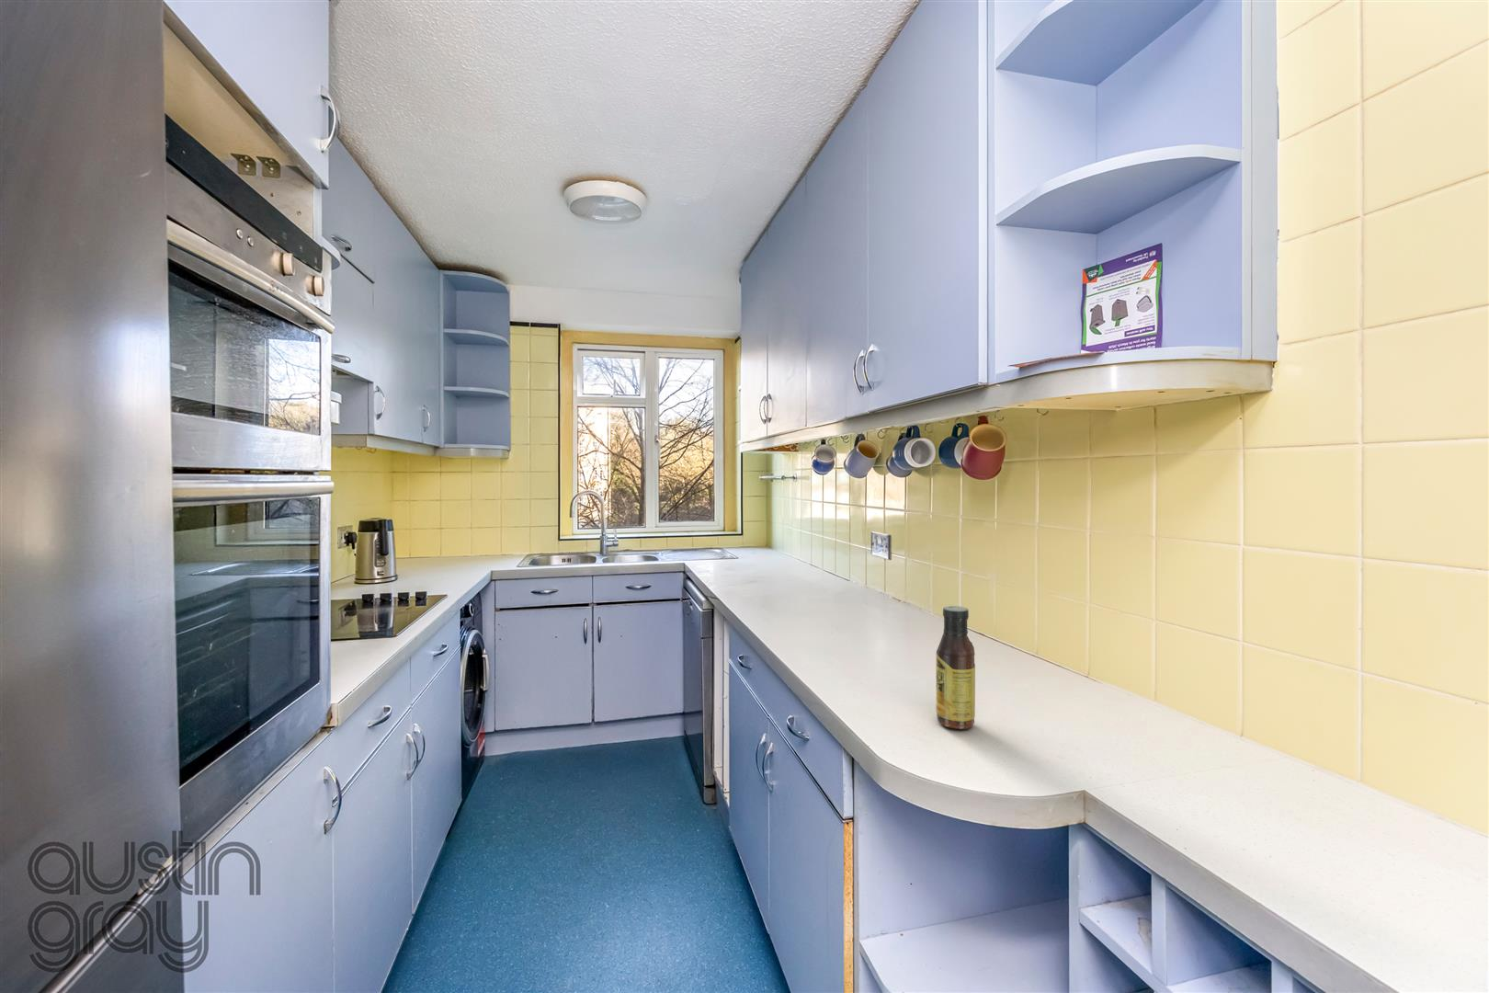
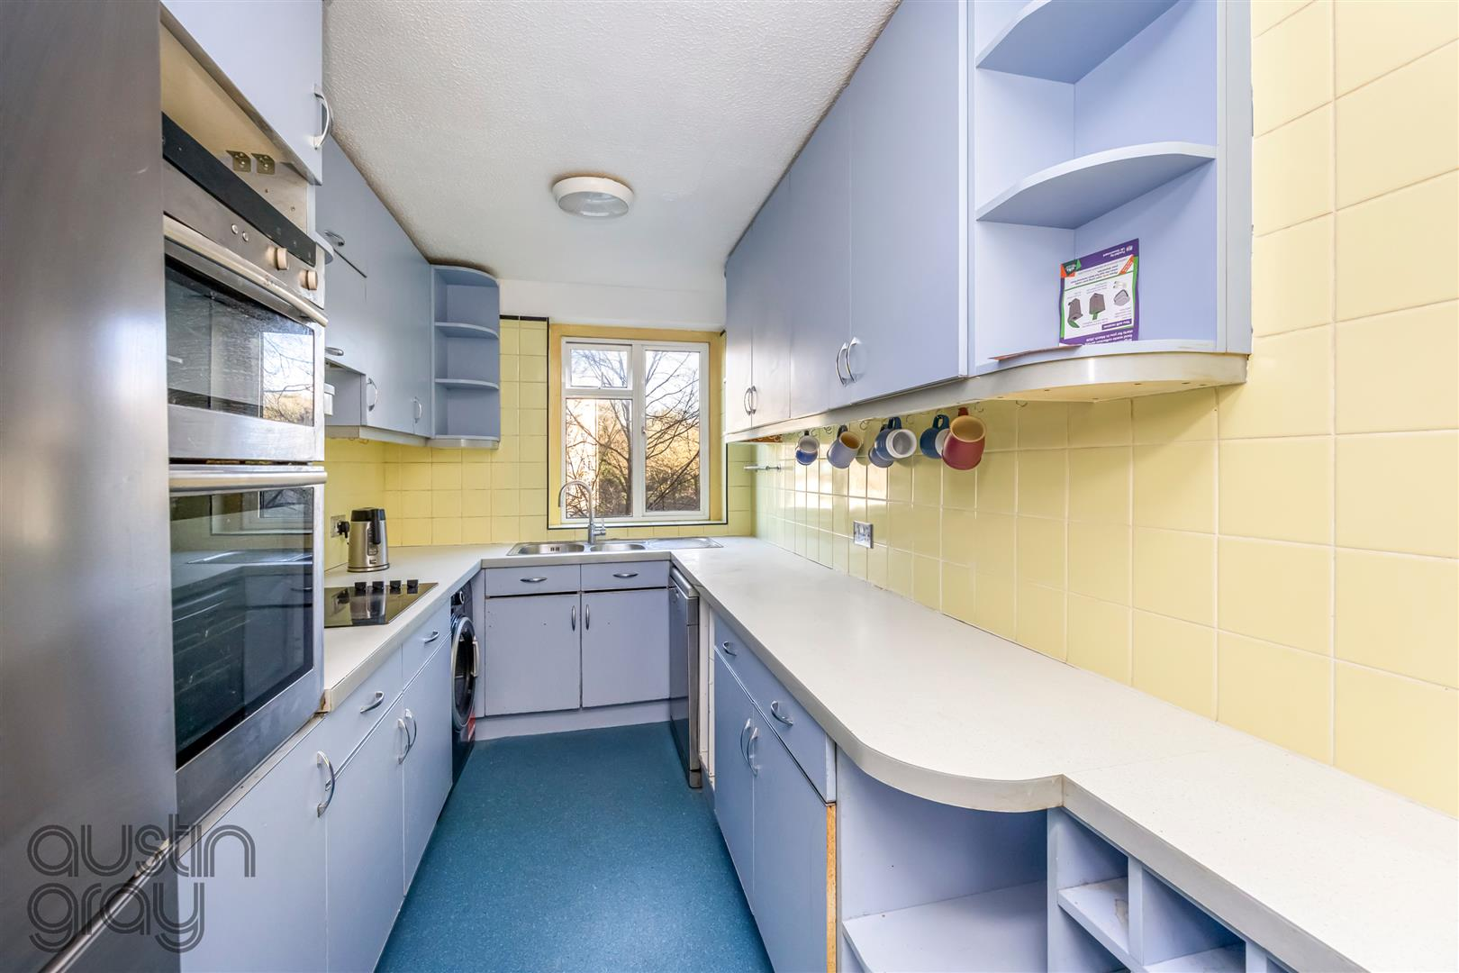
- sauce bottle (955, 666)
